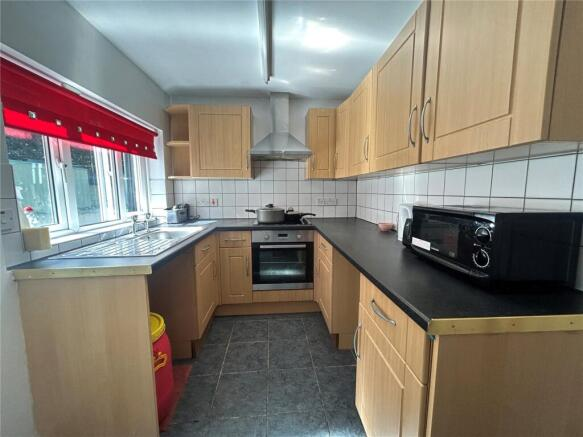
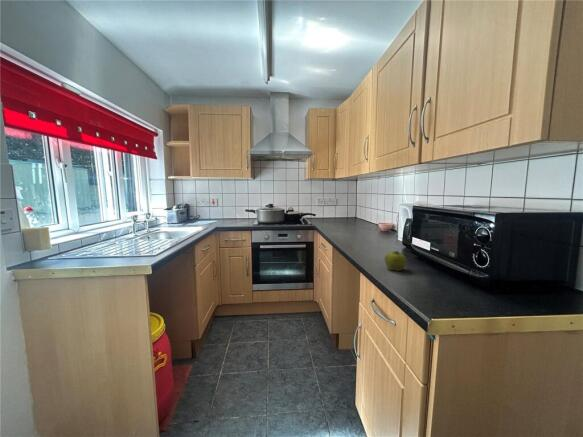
+ apple (395, 259)
